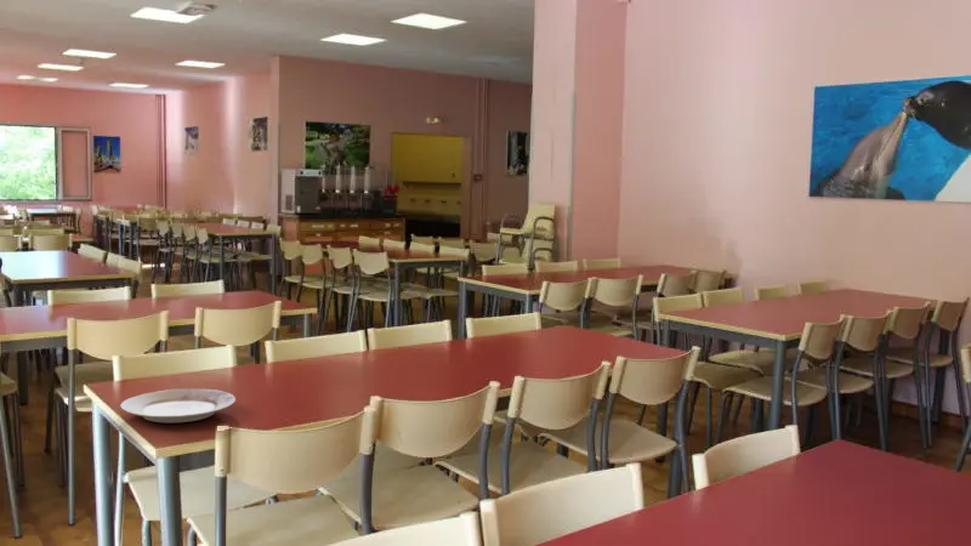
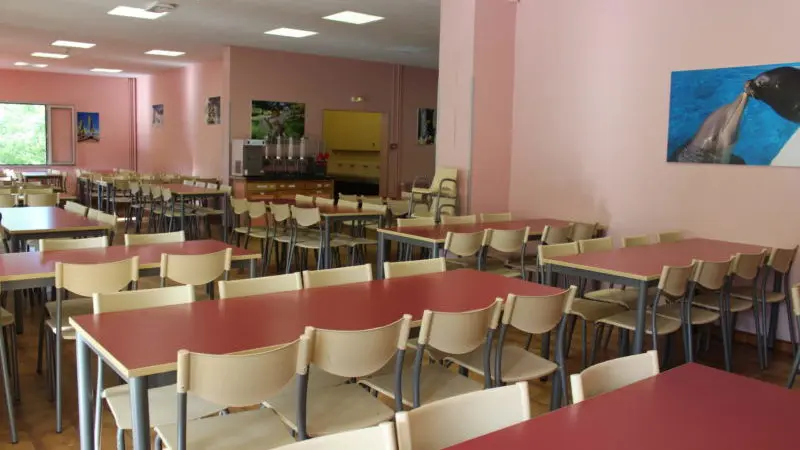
- plate (178, 406)
